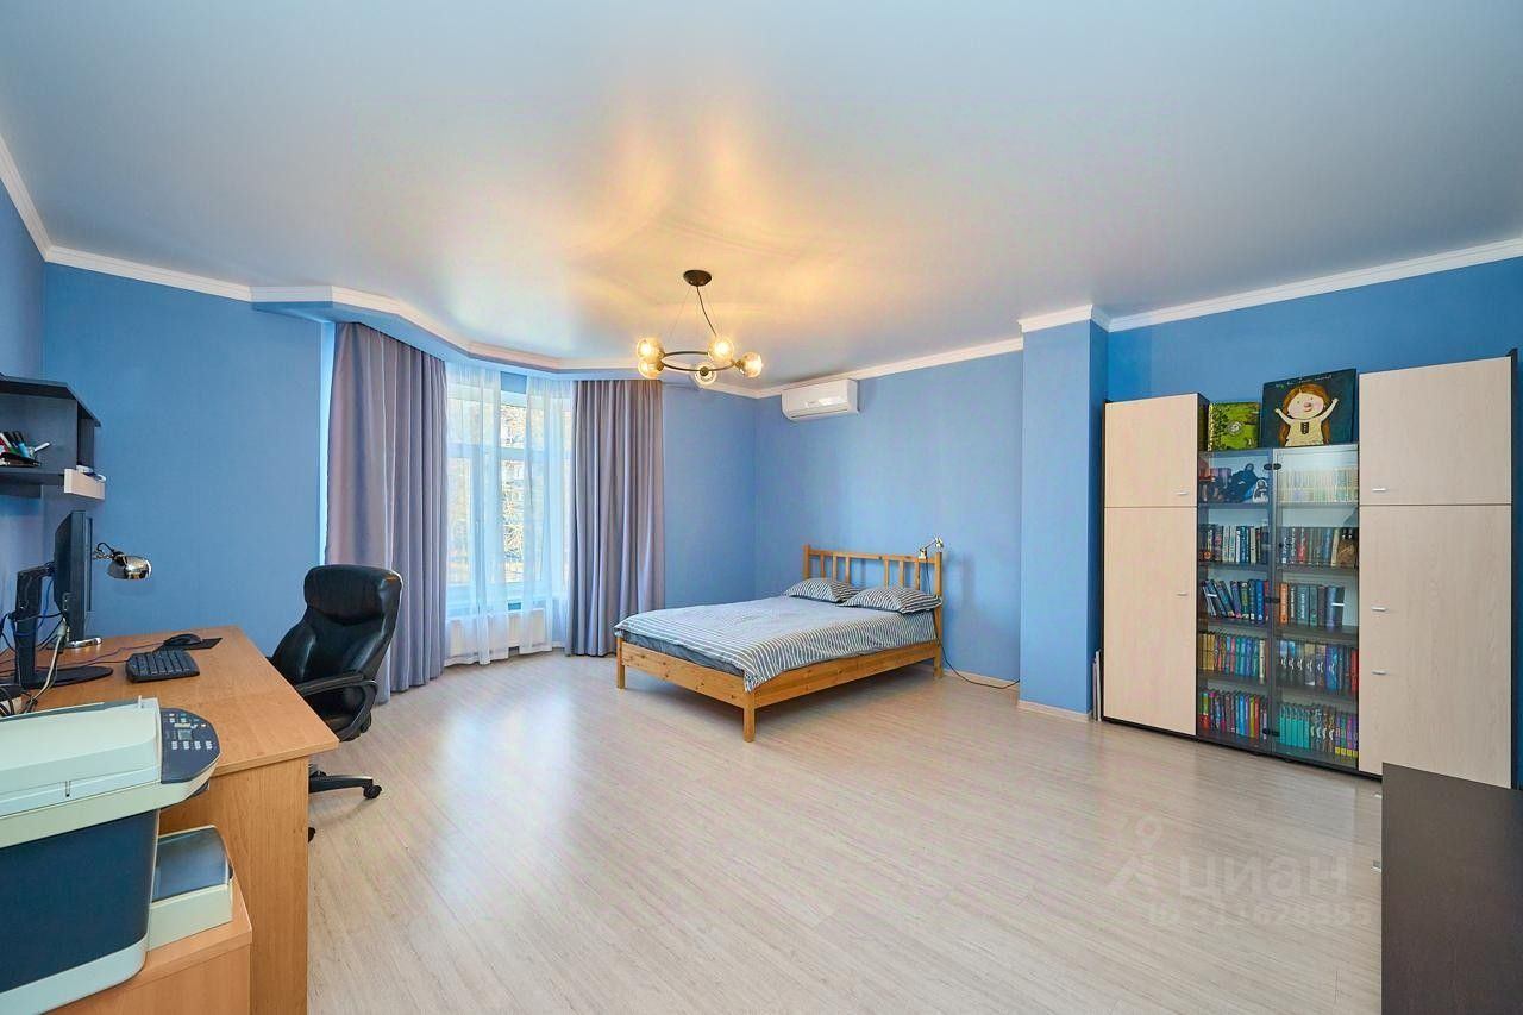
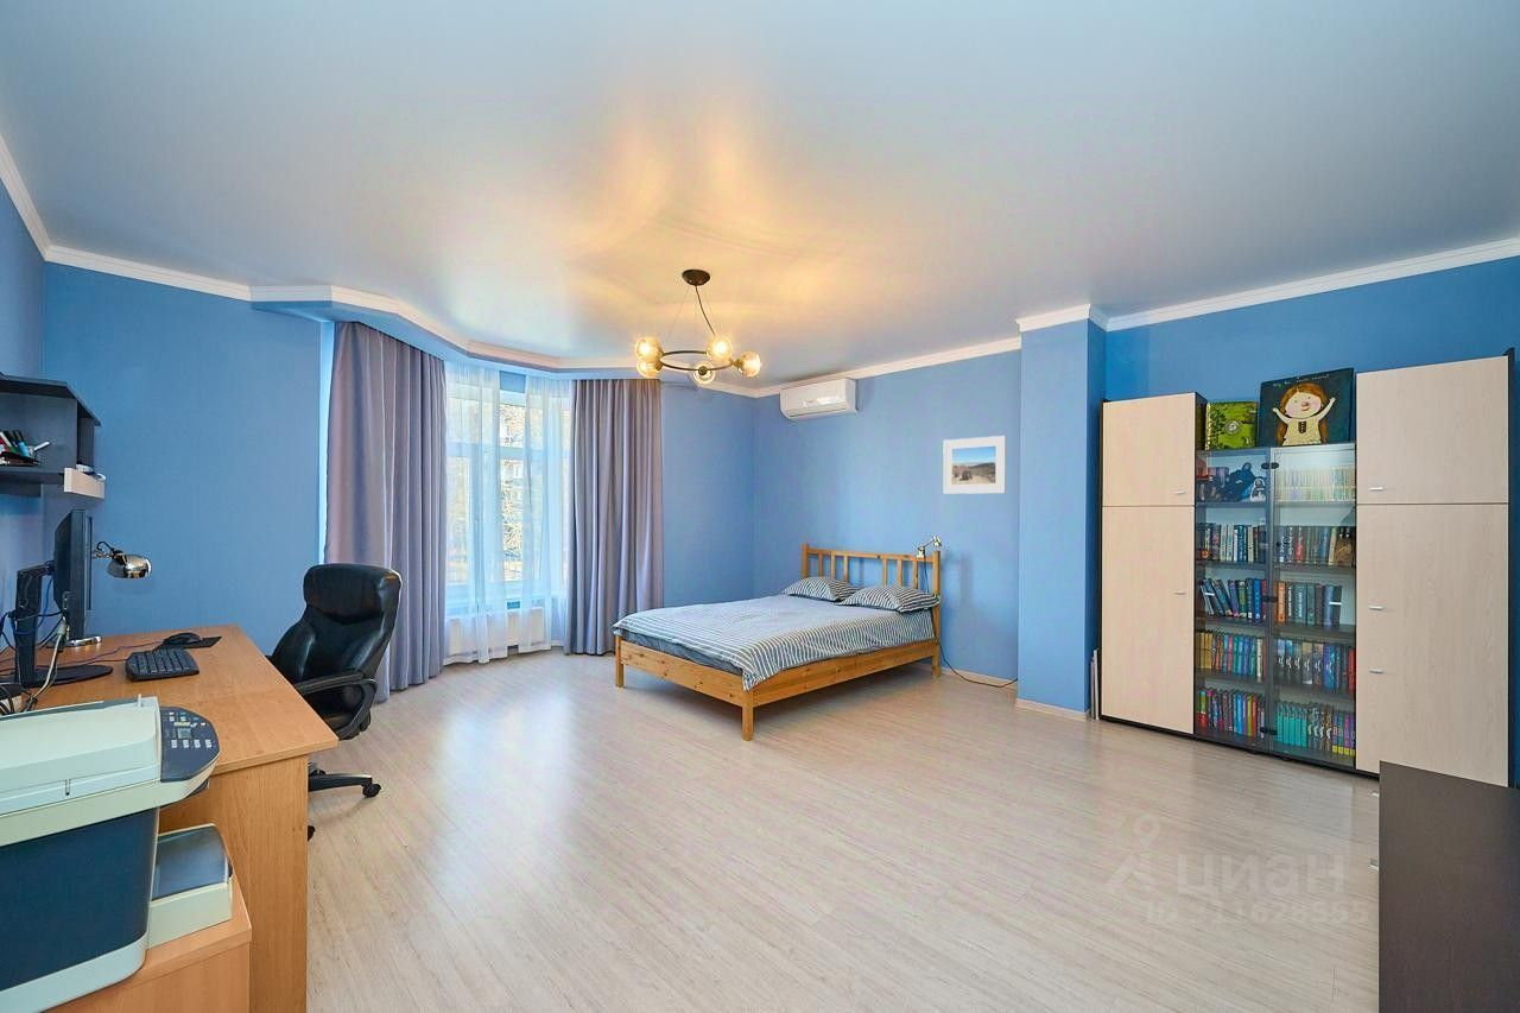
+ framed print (973, 466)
